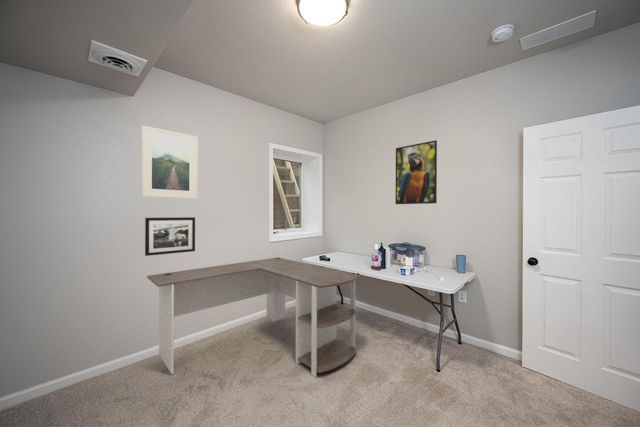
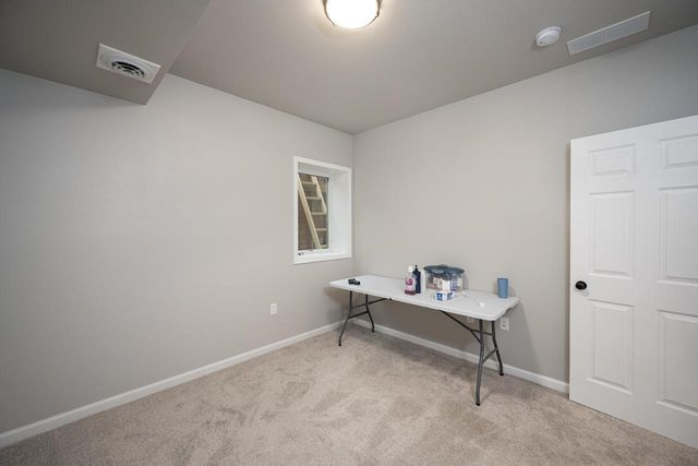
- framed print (415, 174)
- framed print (171, 164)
- desk (267, 316)
- picture frame (171, 235)
